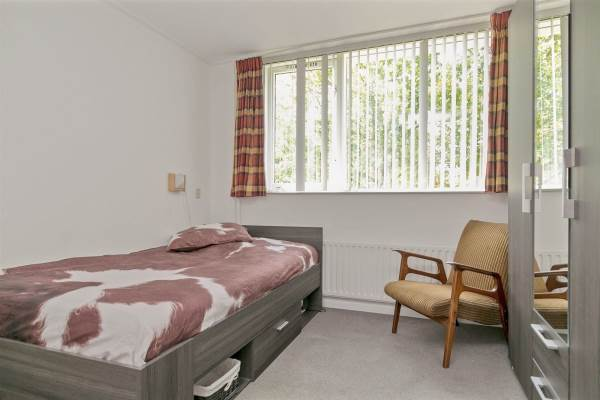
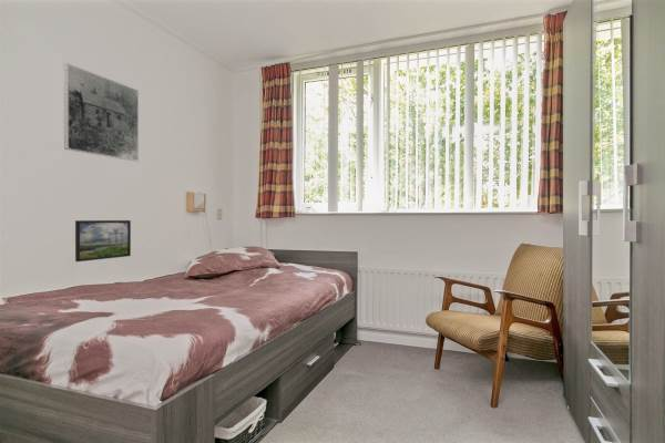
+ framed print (104, 239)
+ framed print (104, 116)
